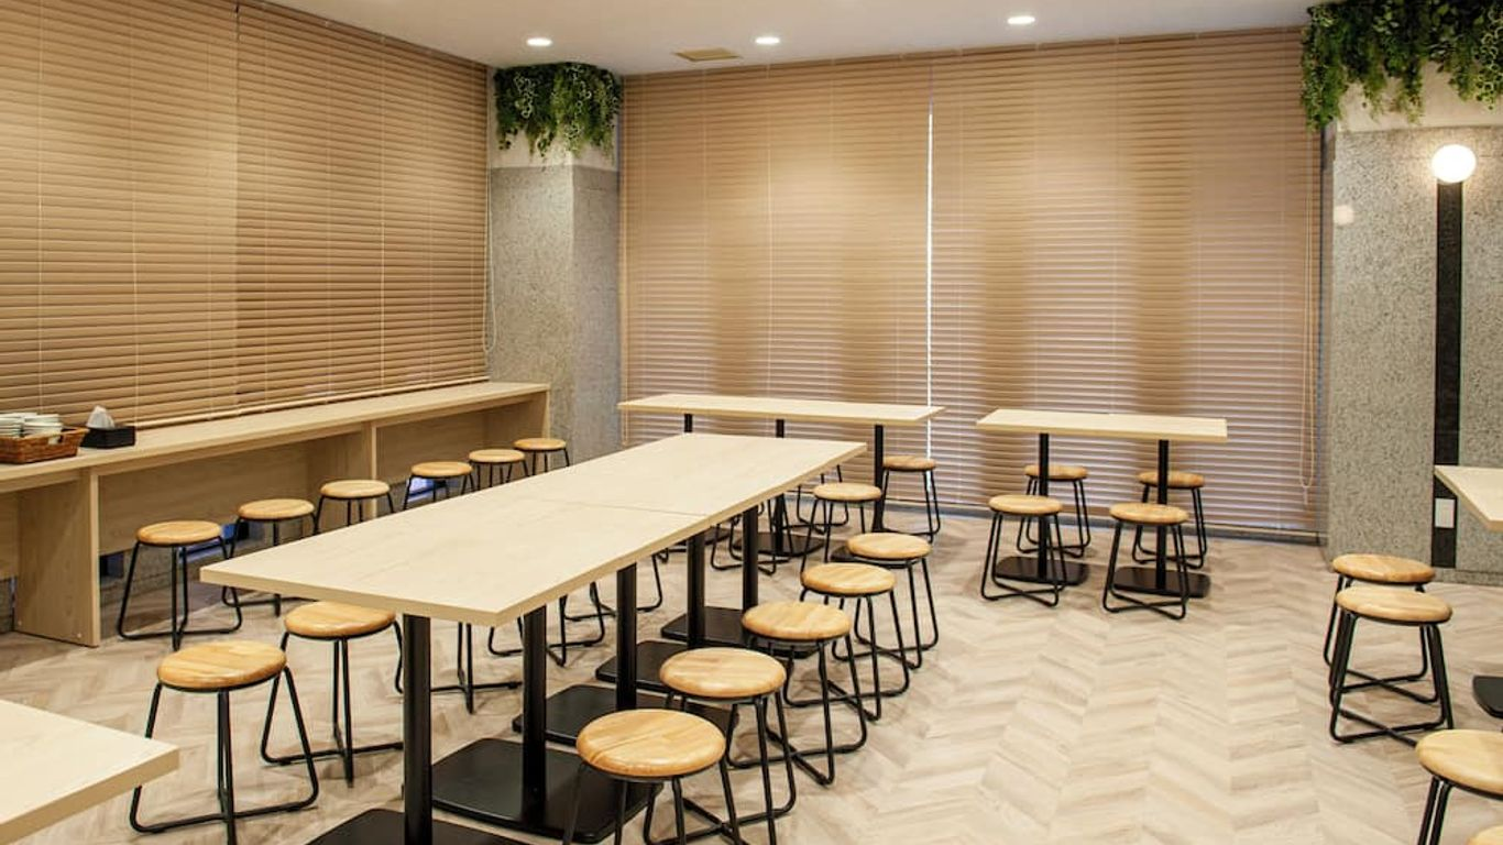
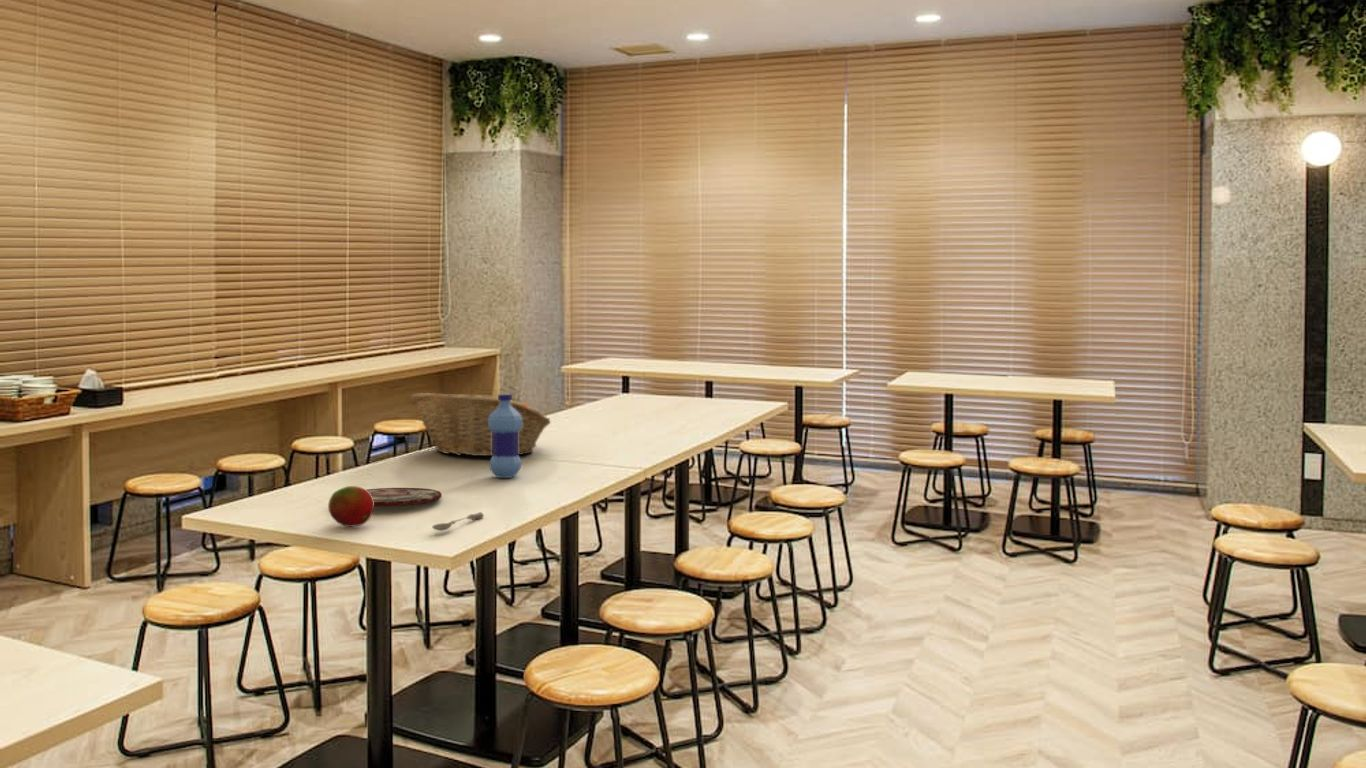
+ plate (390, 497)
+ fruit (350, 506)
+ soupspoon (458, 520)
+ water bottle (505, 435)
+ fruit basket (480, 422)
